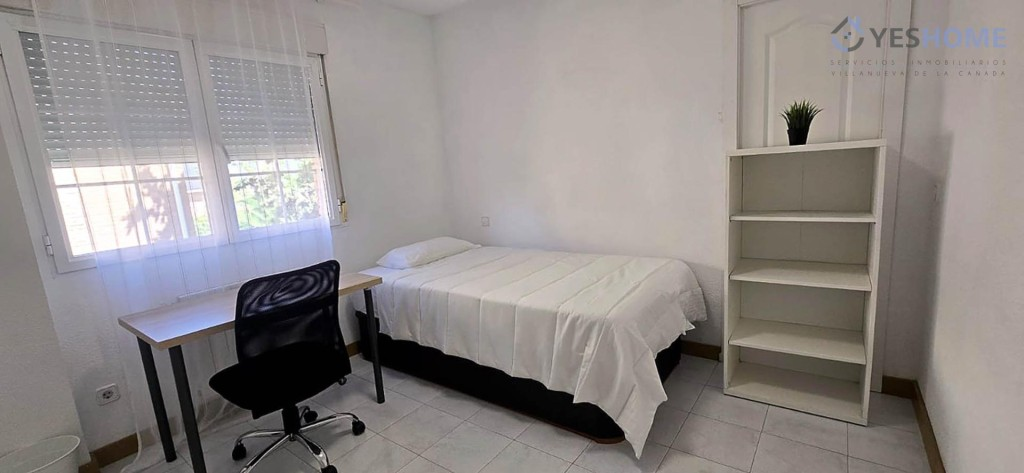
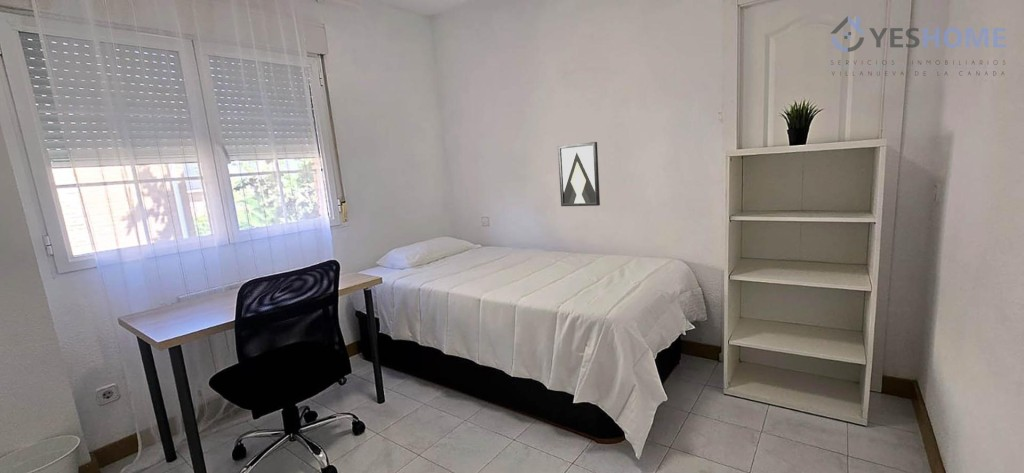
+ wall art (578, 175)
